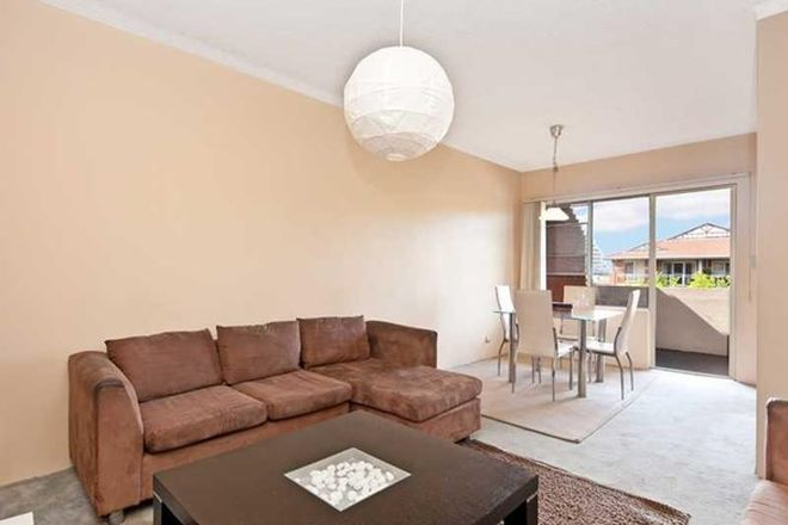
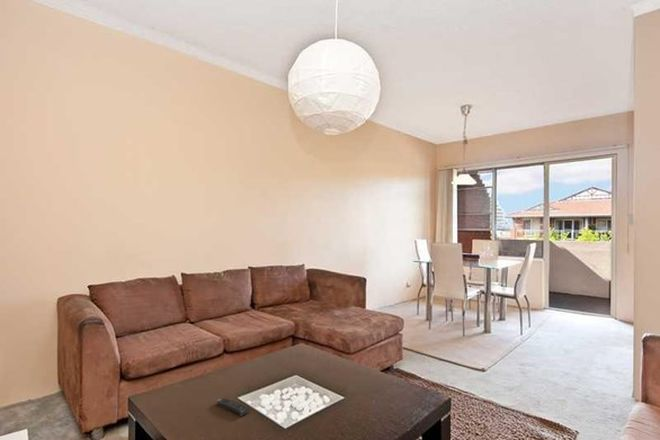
+ remote control (231, 405)
